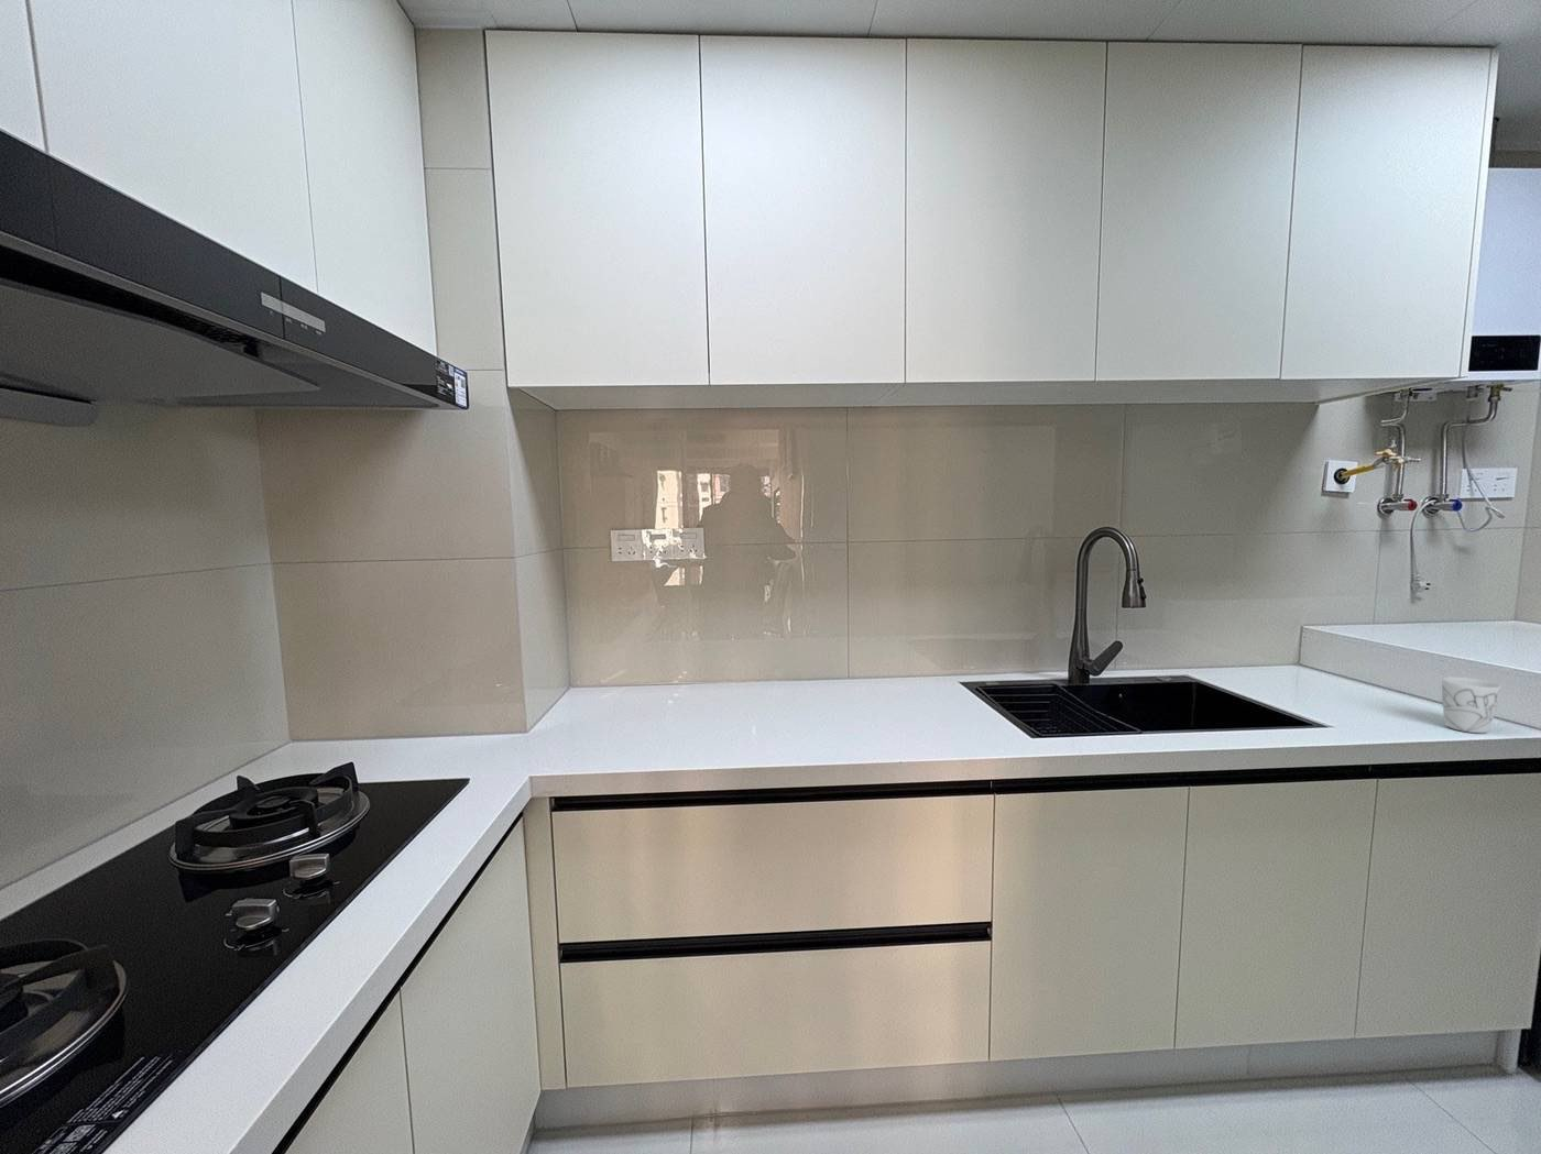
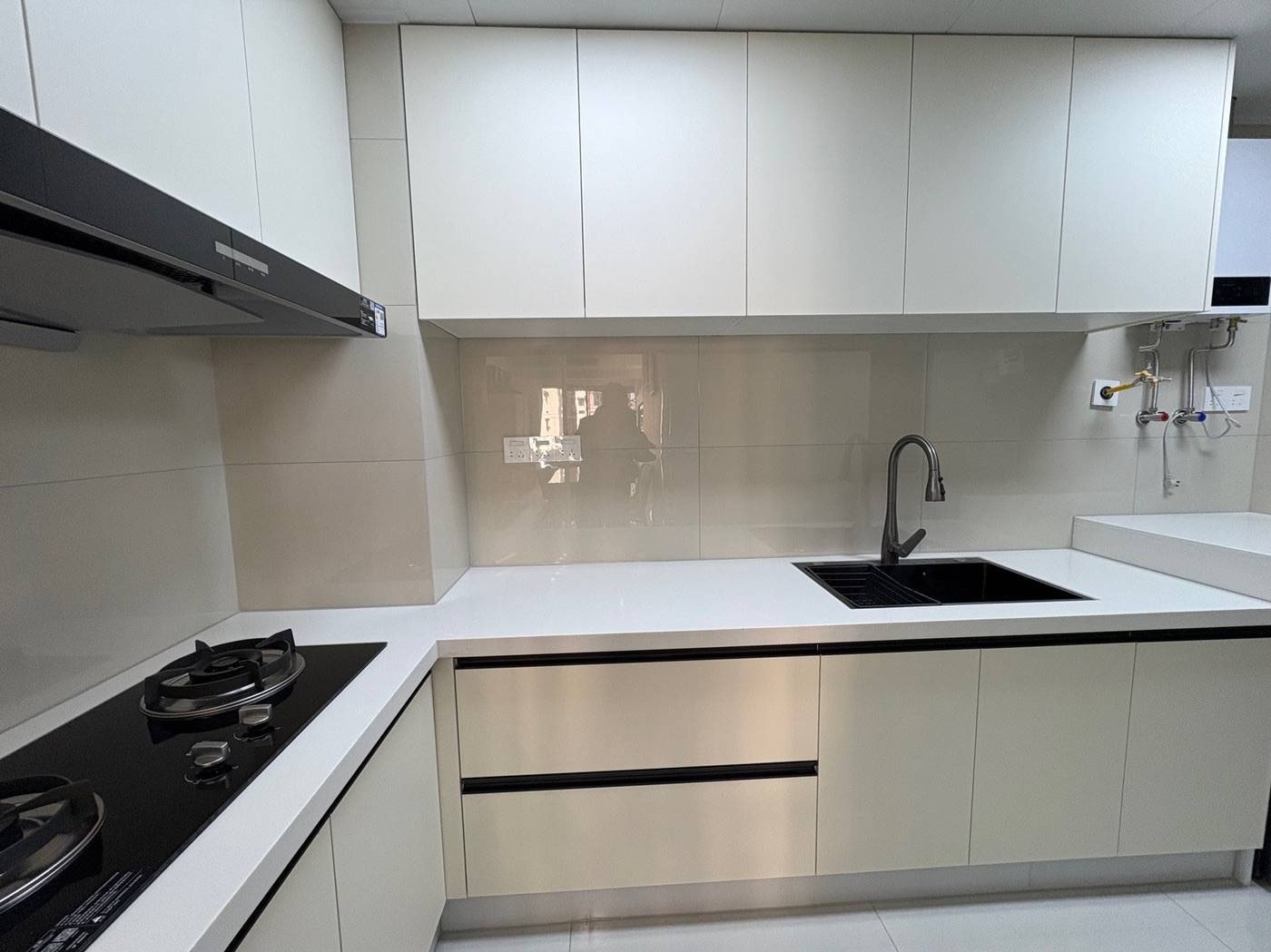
- mug (1468, 703)
